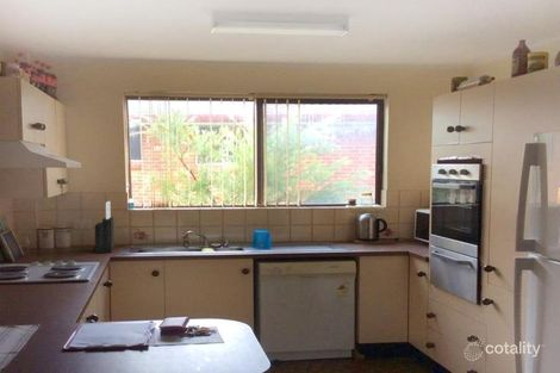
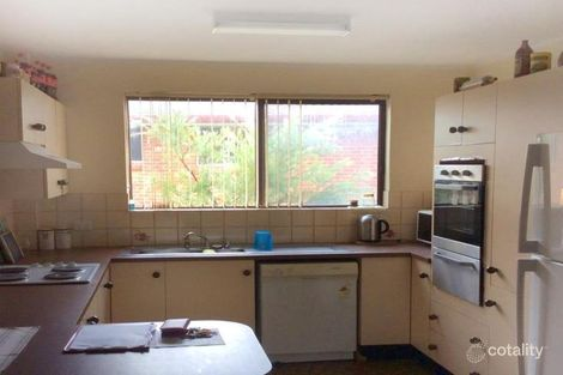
- knife block (102, 225)
